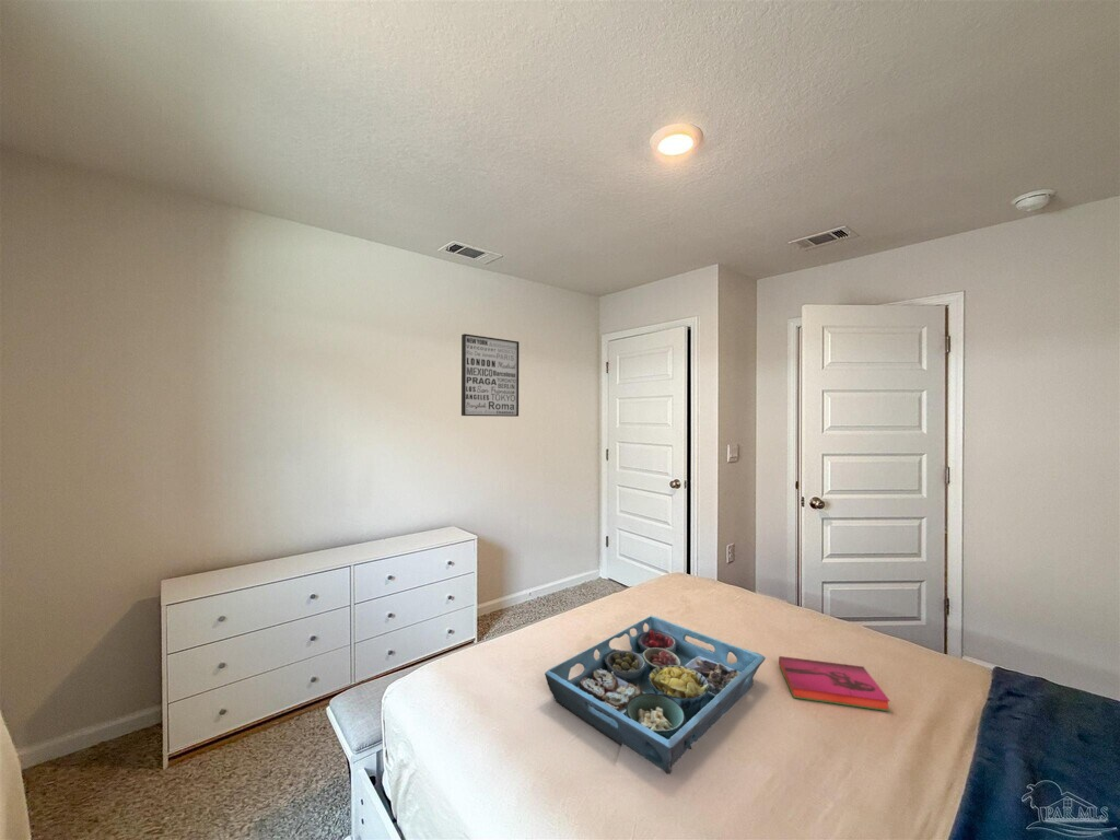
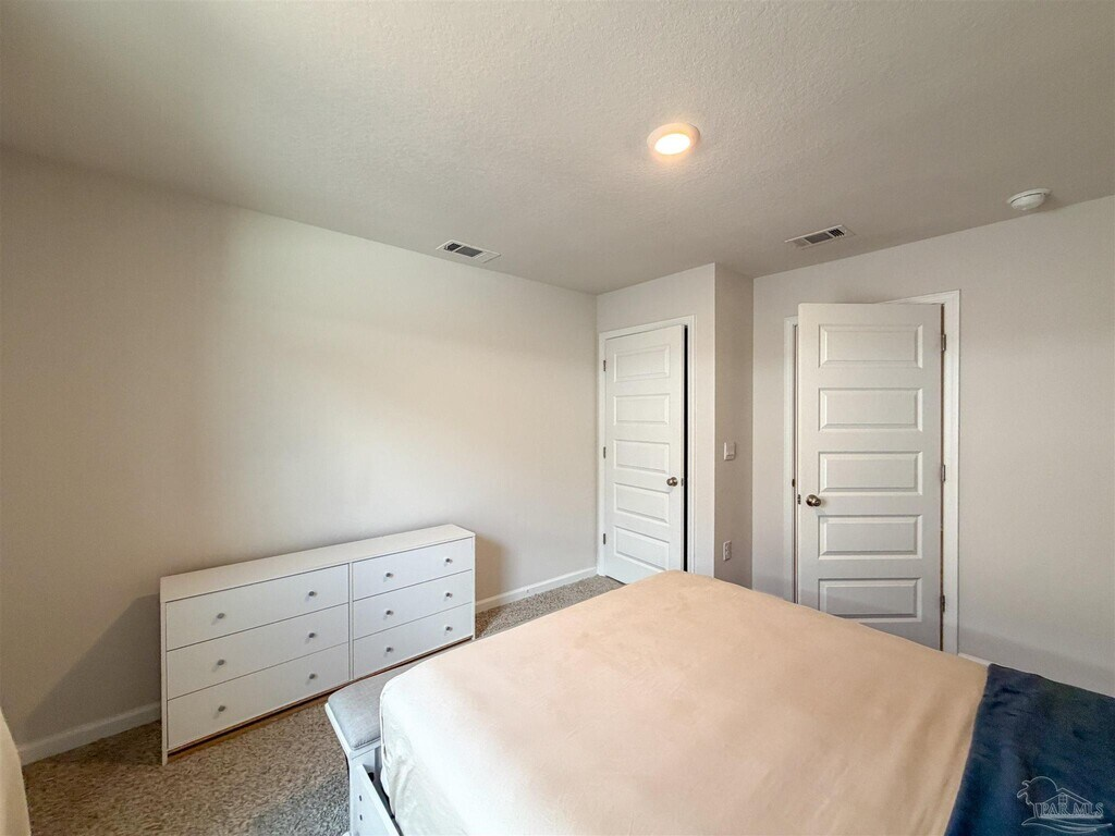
- wall art (491, 376)
- hardback book (829, 680)
- serving tray (658, 676)
